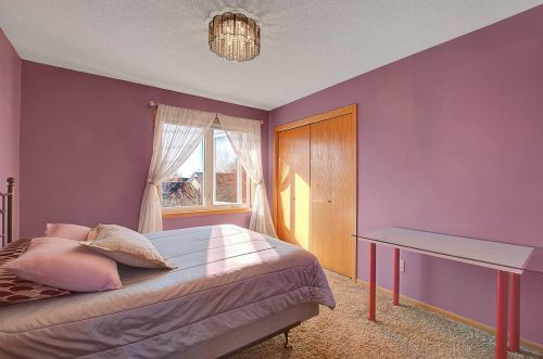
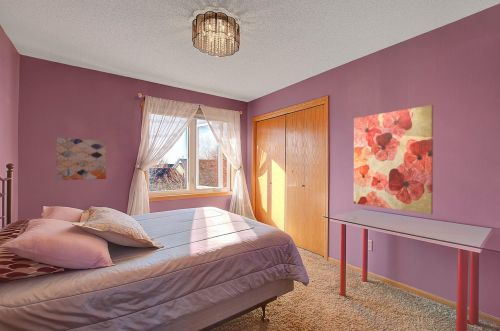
+ wall art (82, 159)
+ wall art (388, 160)
